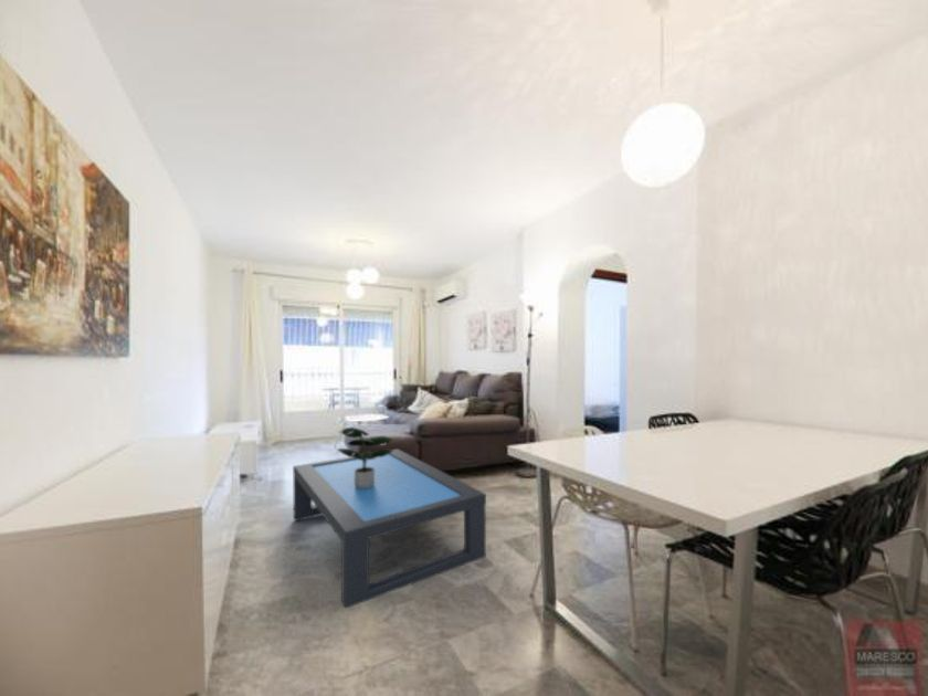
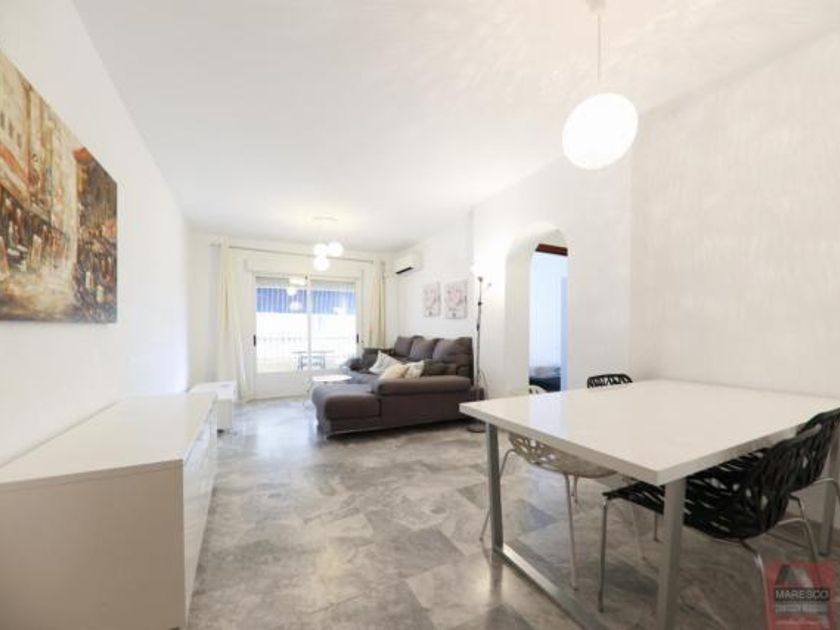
- potted plant (366, 454)
- coffee table (379, 507)
